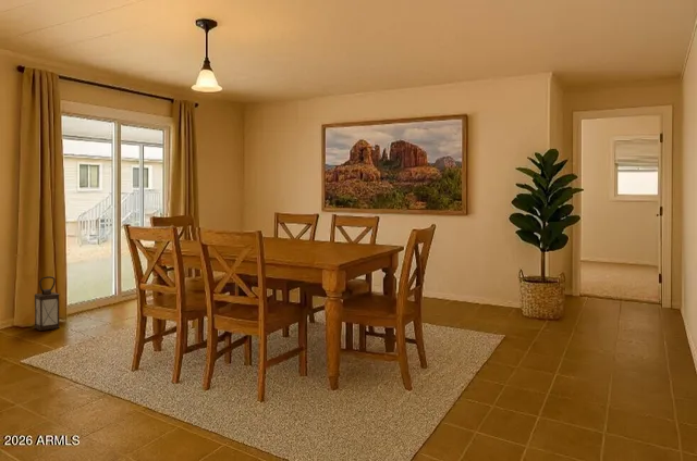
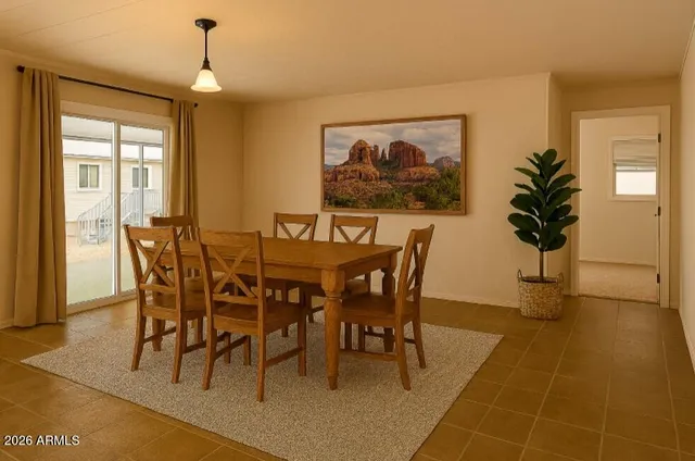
- lantern (47, 301)
